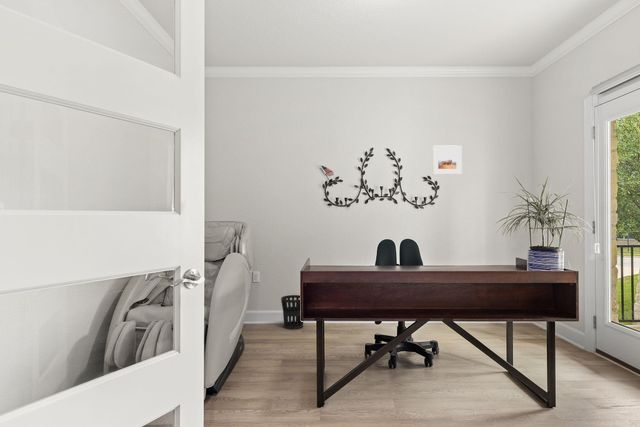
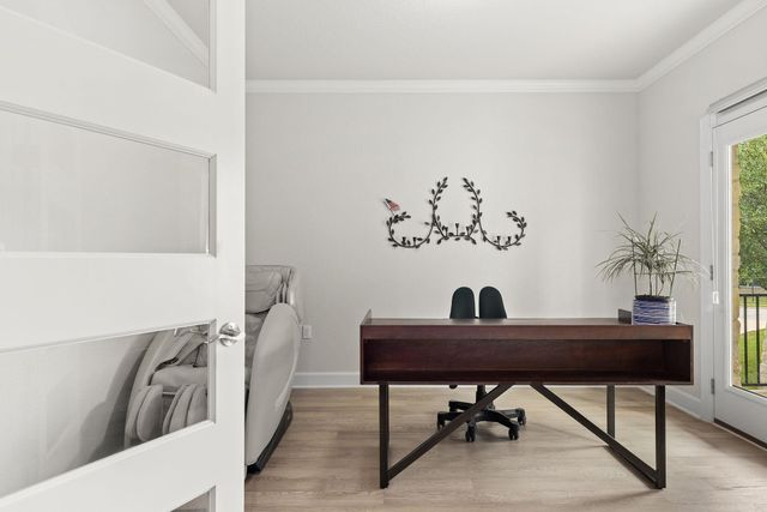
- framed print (447, 160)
- wastebasket (293, 312)
